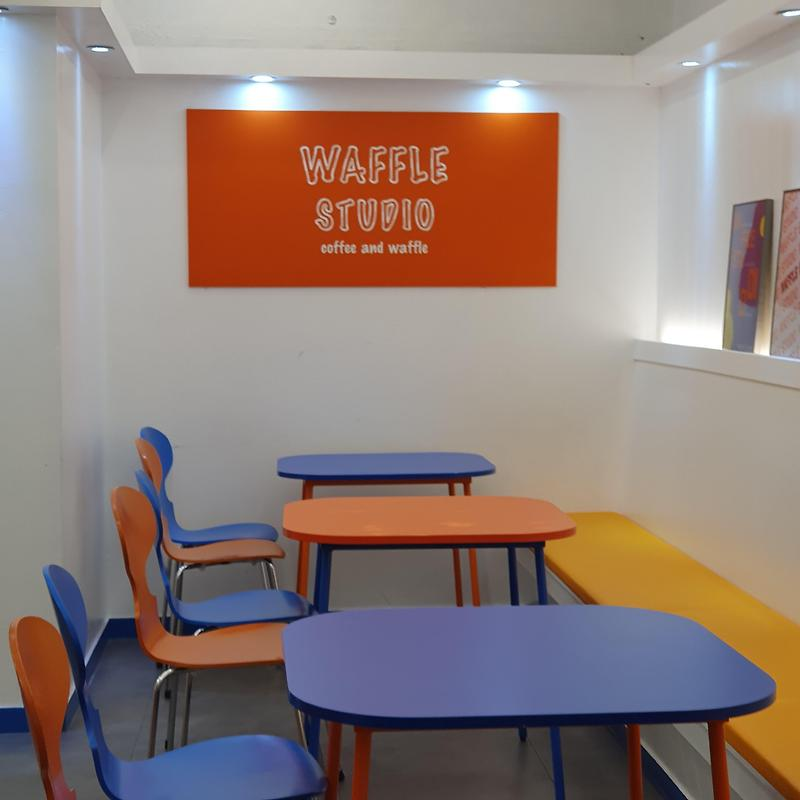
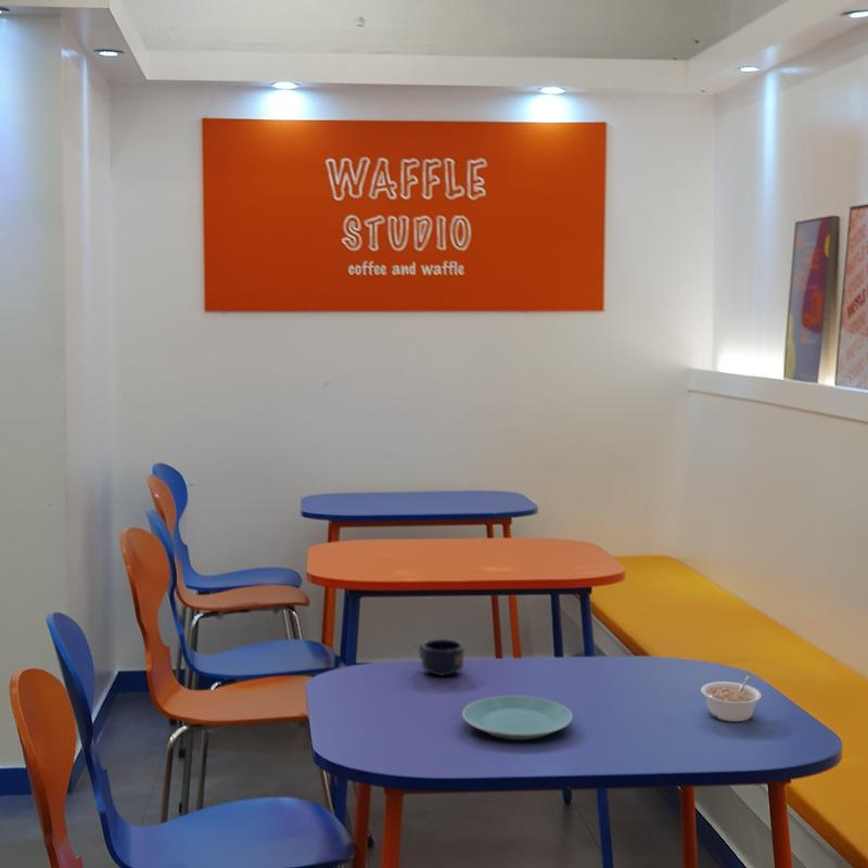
+ legume (730, 700)
+ plate (516, 719)
+ mug (438, 658)
